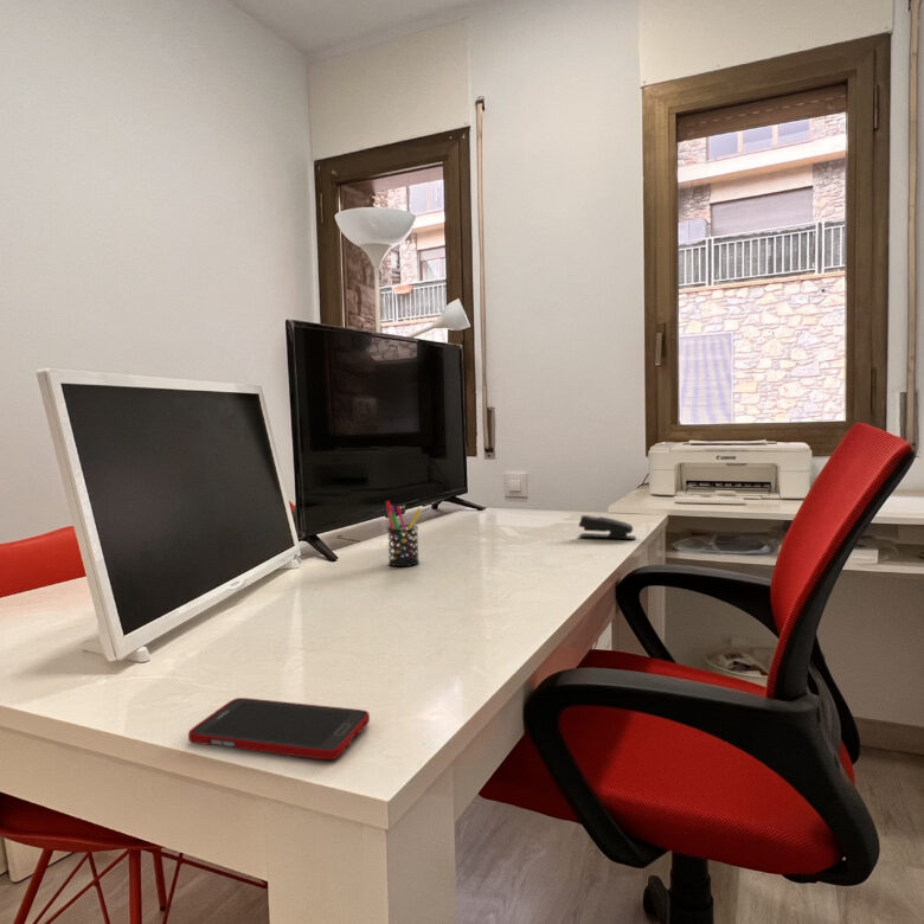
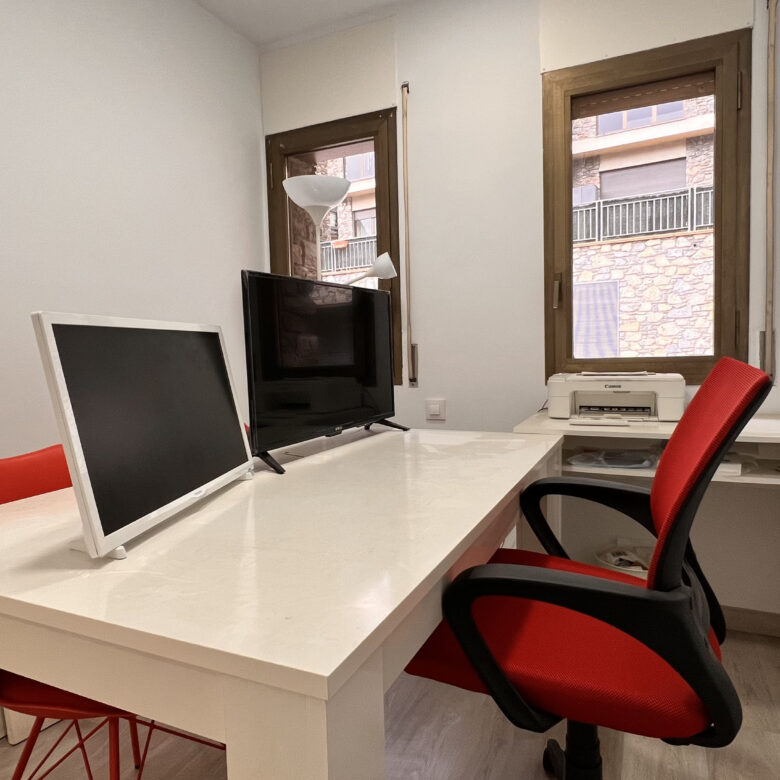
- cell phone (281, 726)
- pen holder (399, 532)
- stapler (607, 526)
